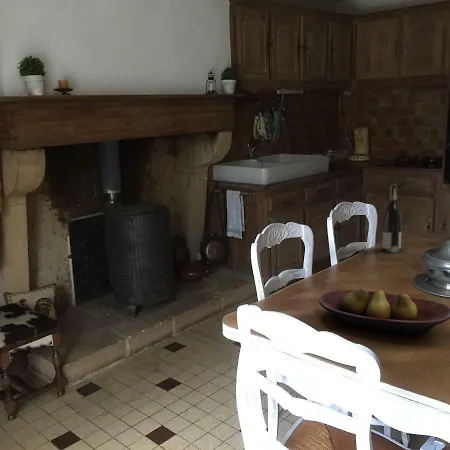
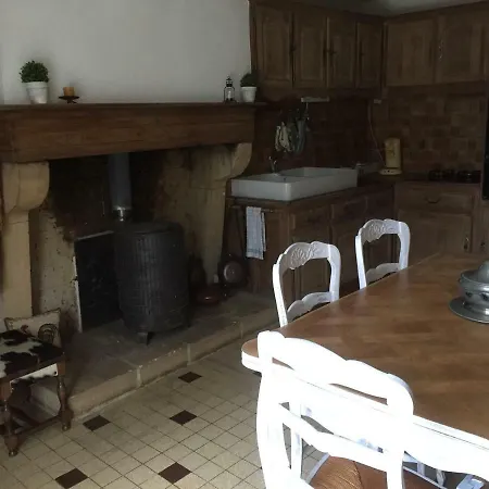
- fruit bowl (383, 306)
- wine bottle (392, 217)
